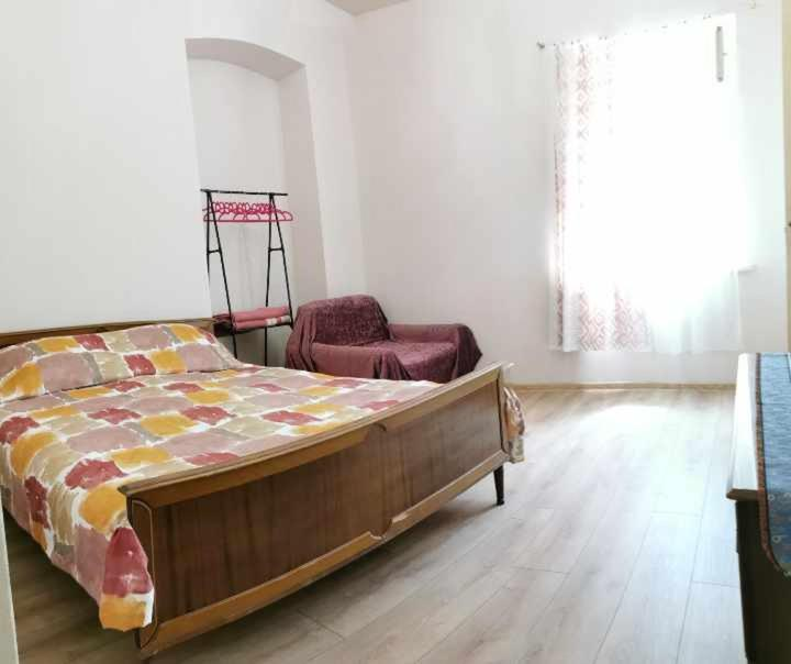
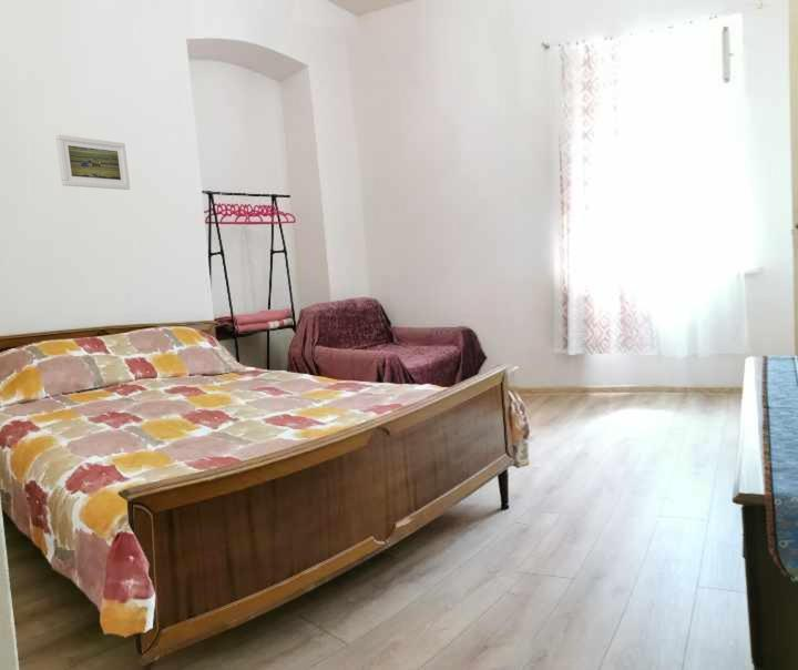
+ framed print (94, 163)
